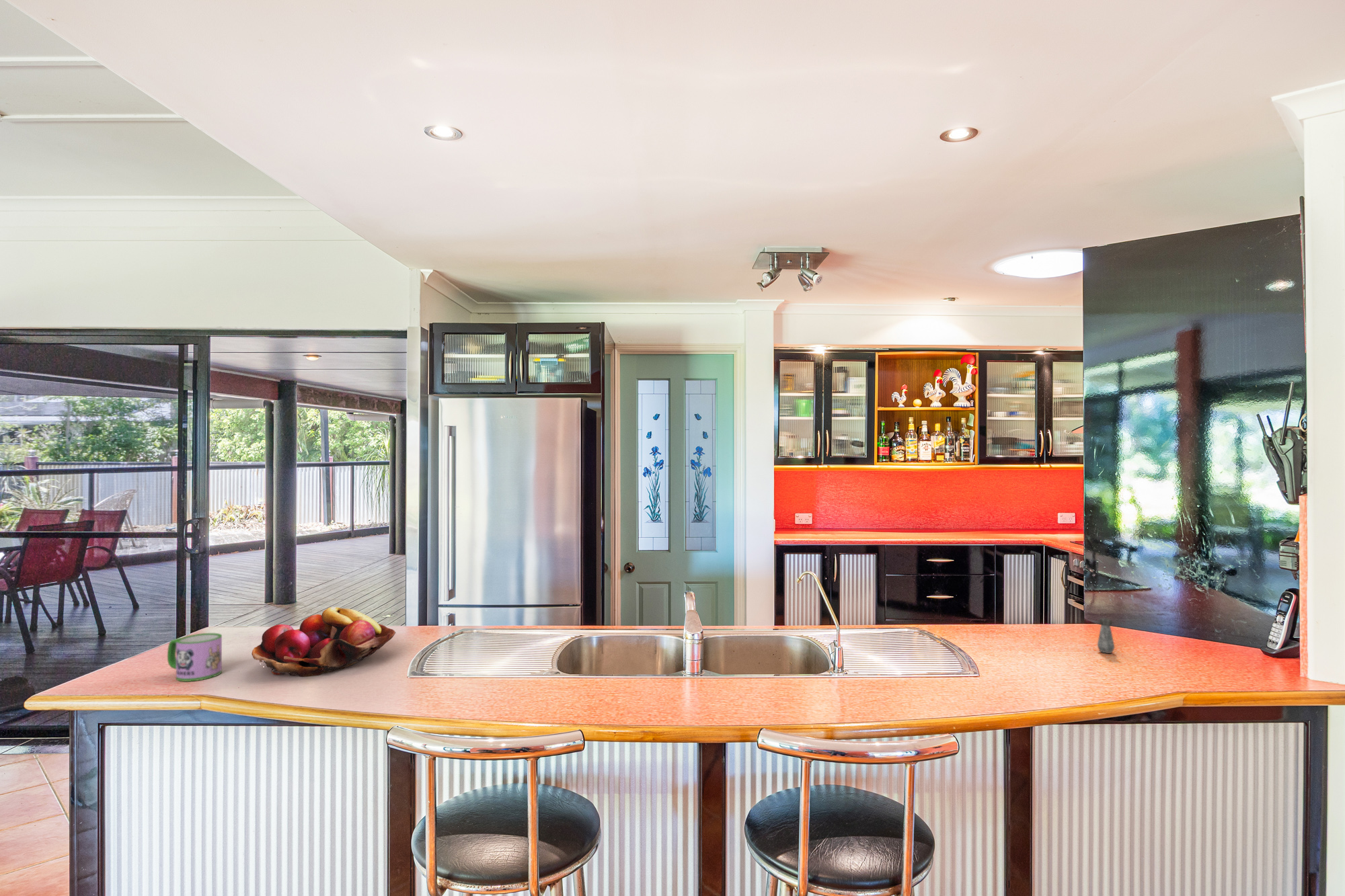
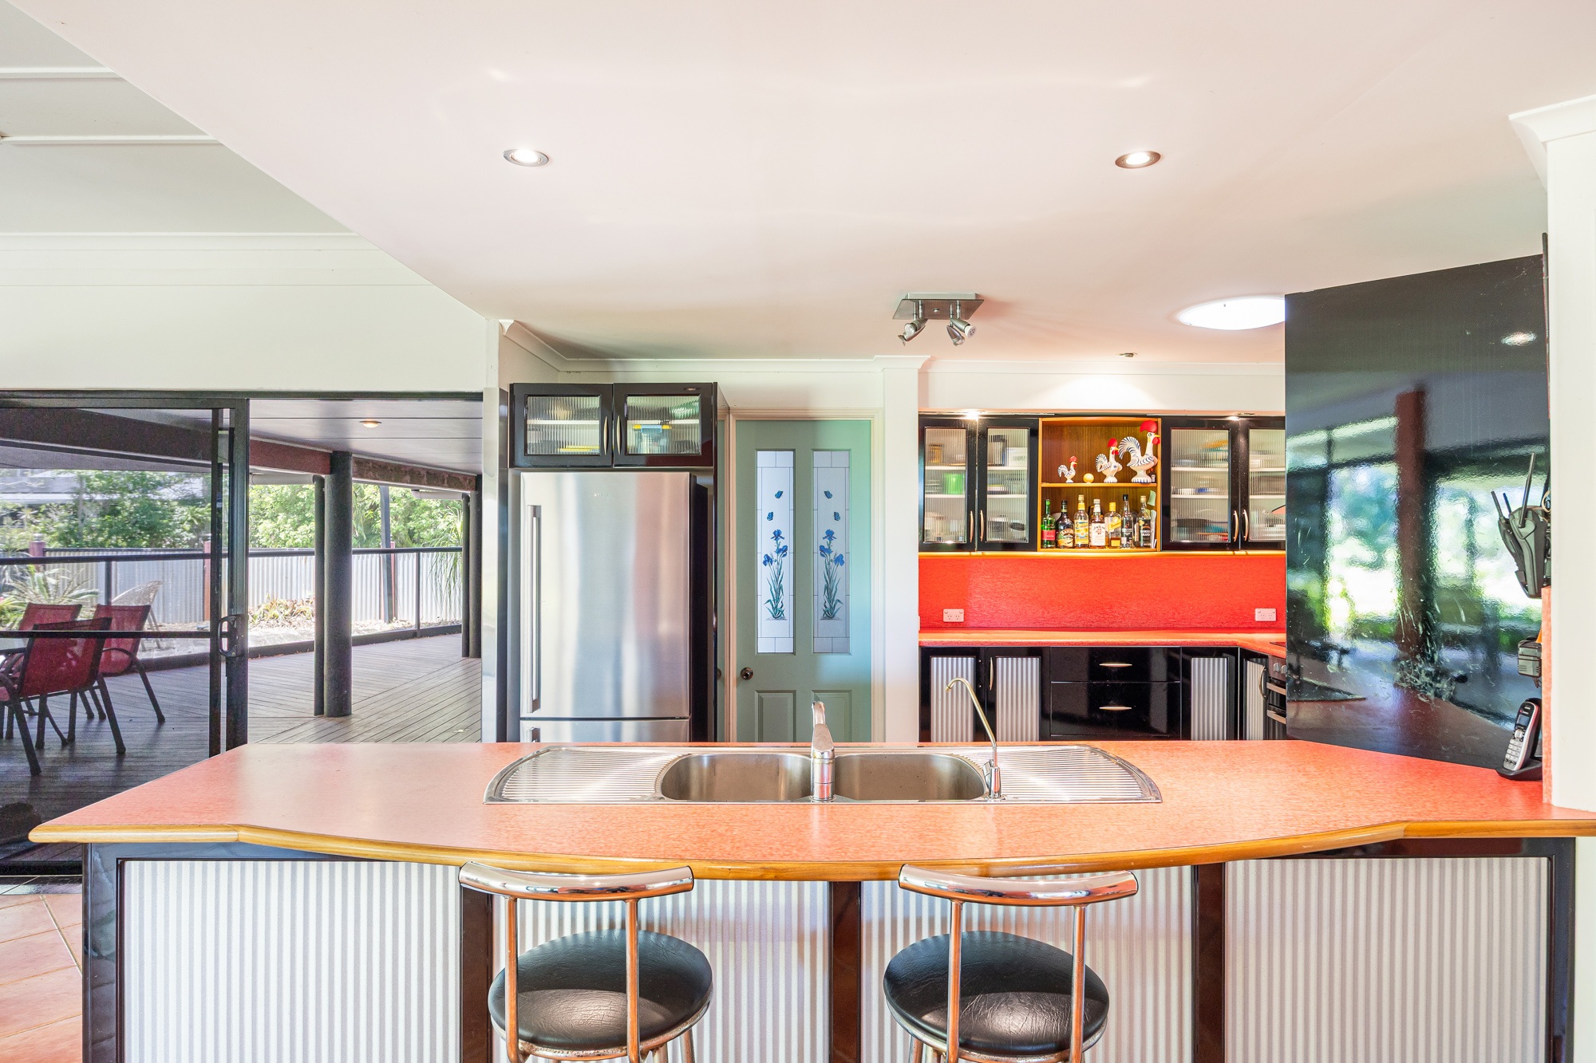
- mug (192, 655)
- salt shaker (1106, 635)
- fruit basket (328, 637)
